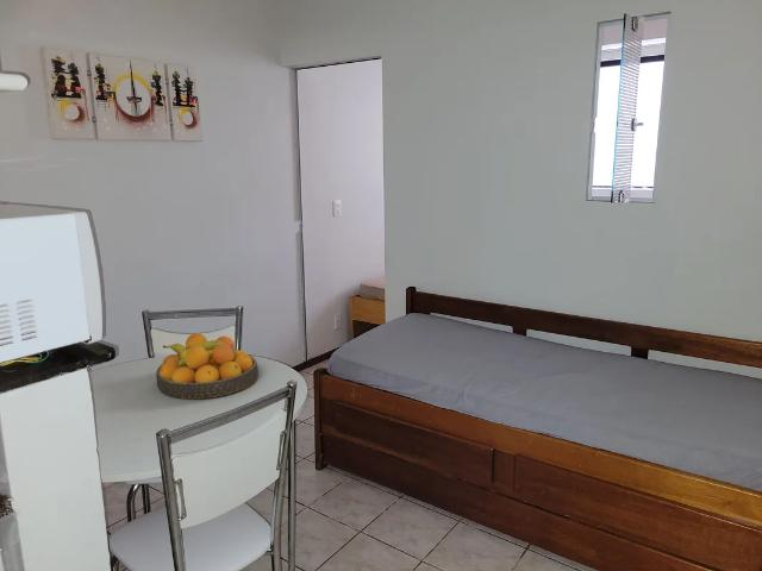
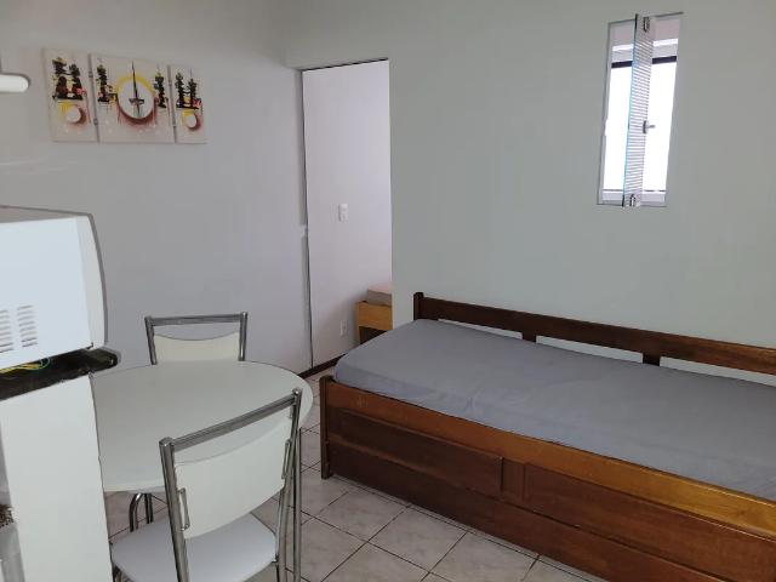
- fruit bowl (207, 359)
